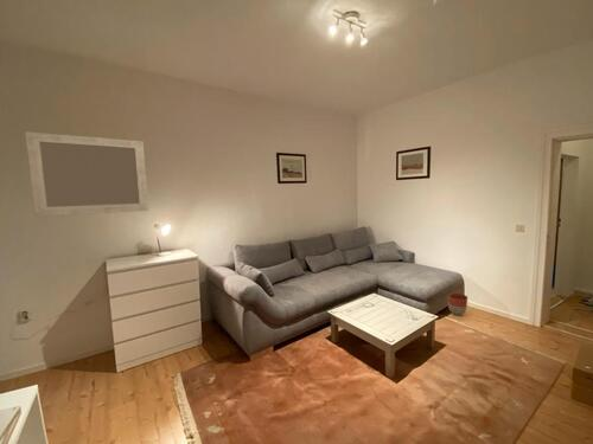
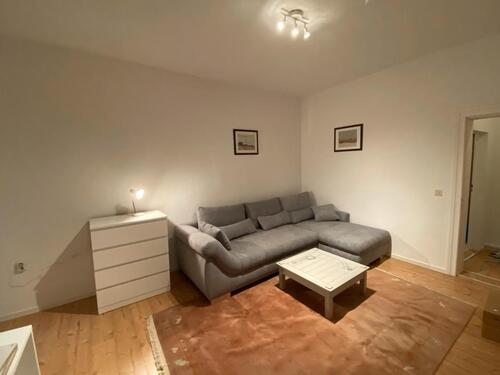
- home mirror (94, 175)
- planter (457, 304)
